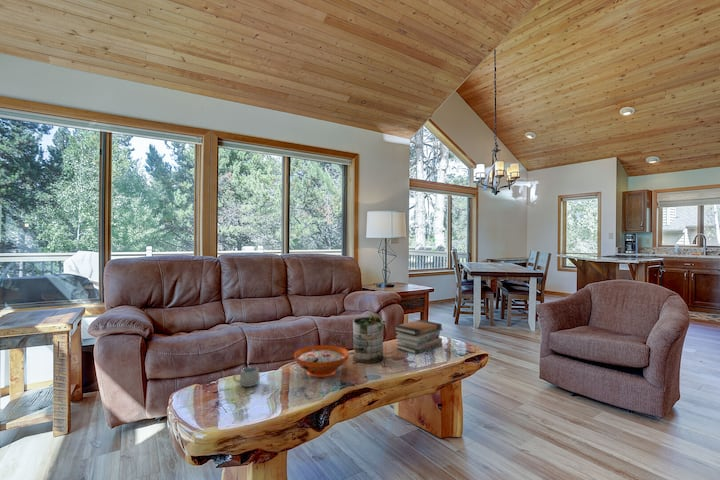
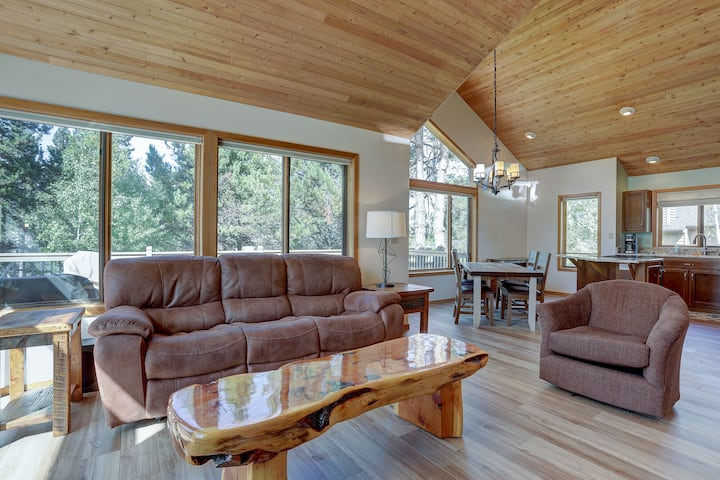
- book stack (418, 336)
- potted plant (374, 337)
- decorative bowl (321, 362)
- mug (246, 377)
